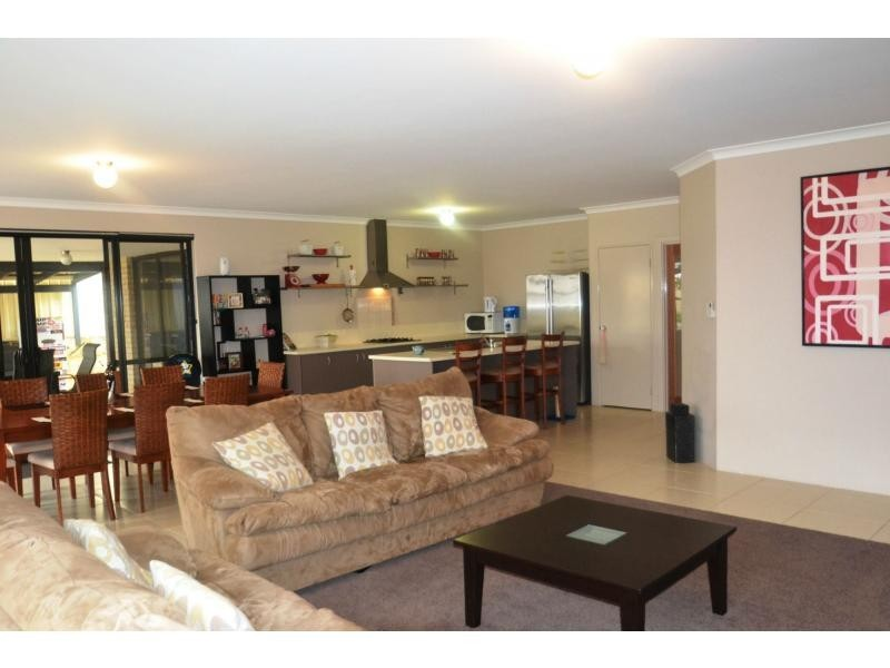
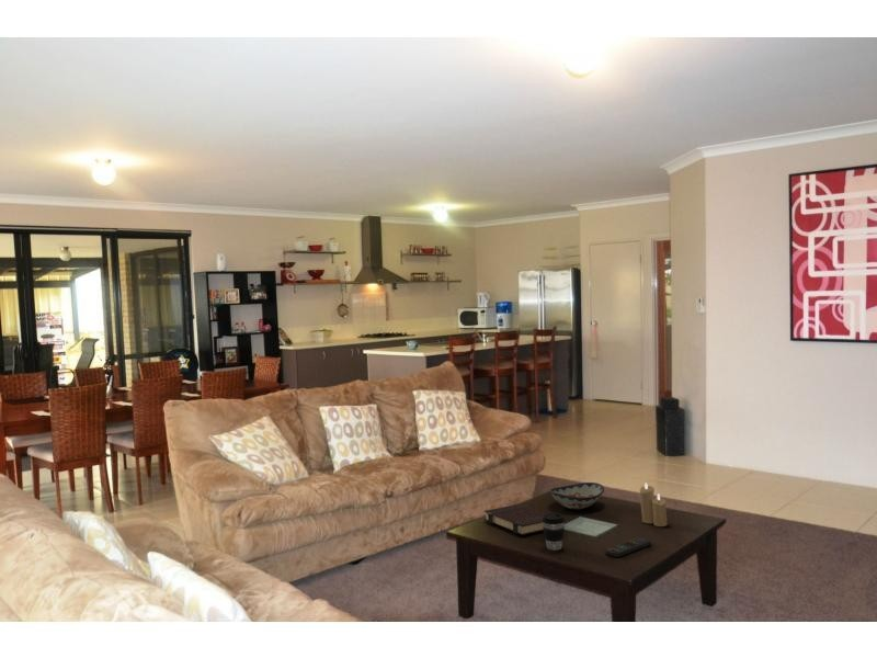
+ decorative bowl (577, 497)
+ candle (653, 503)
+ coffee cup (554, 532)
+ book (522, 518)
+ remote control (628, 546)
